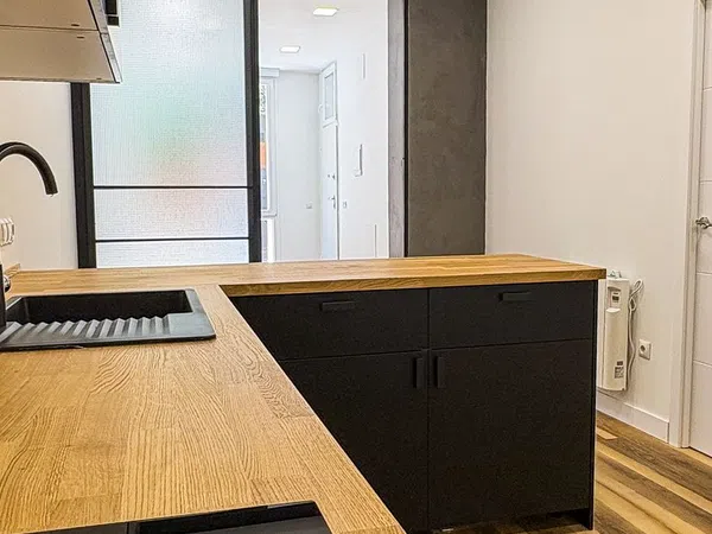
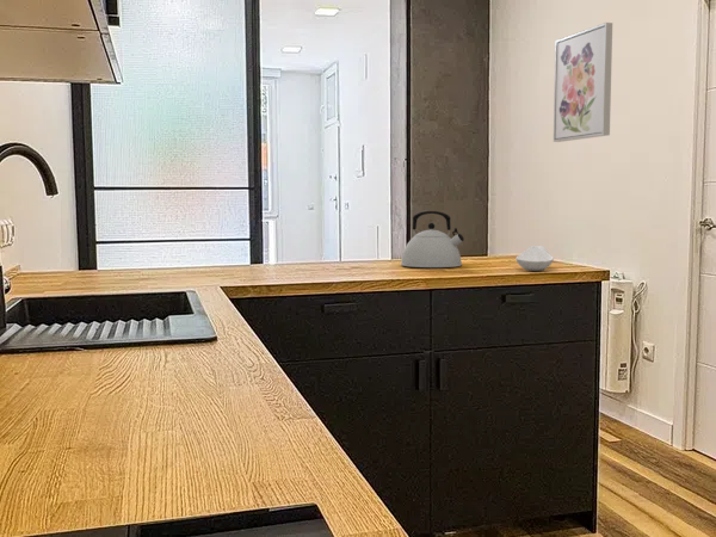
+ kettle (432, 237)
+ wall art (581, 85)
+ spoon rest (535, 257)
